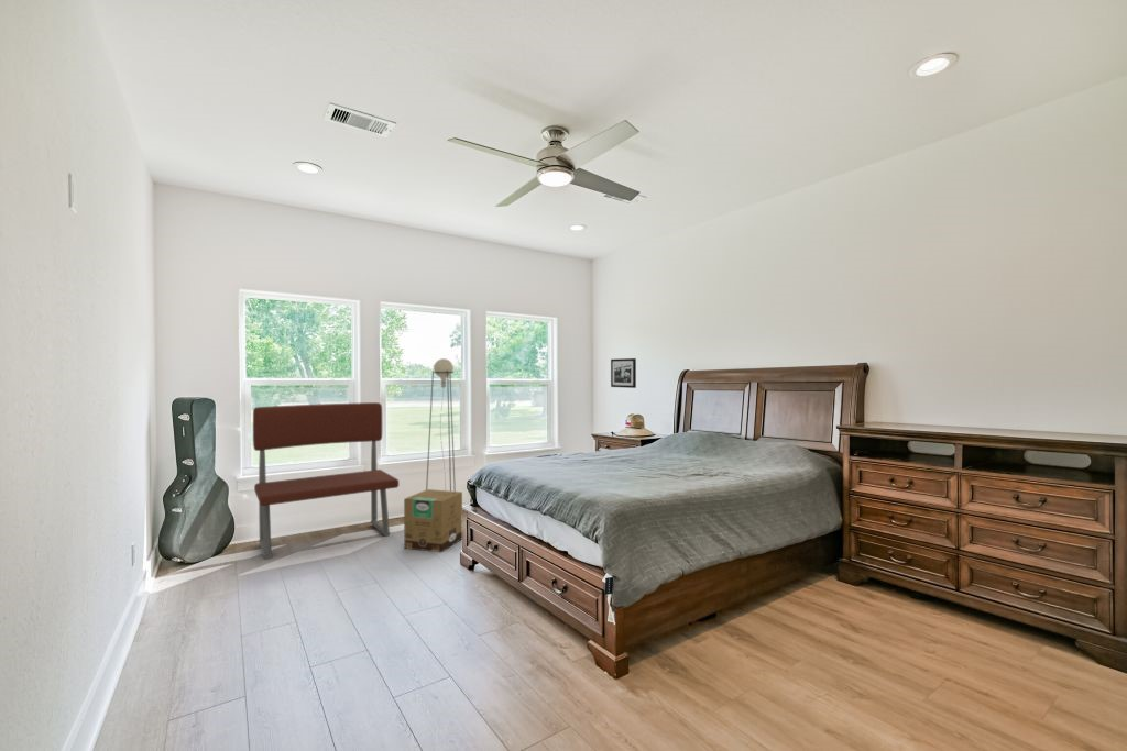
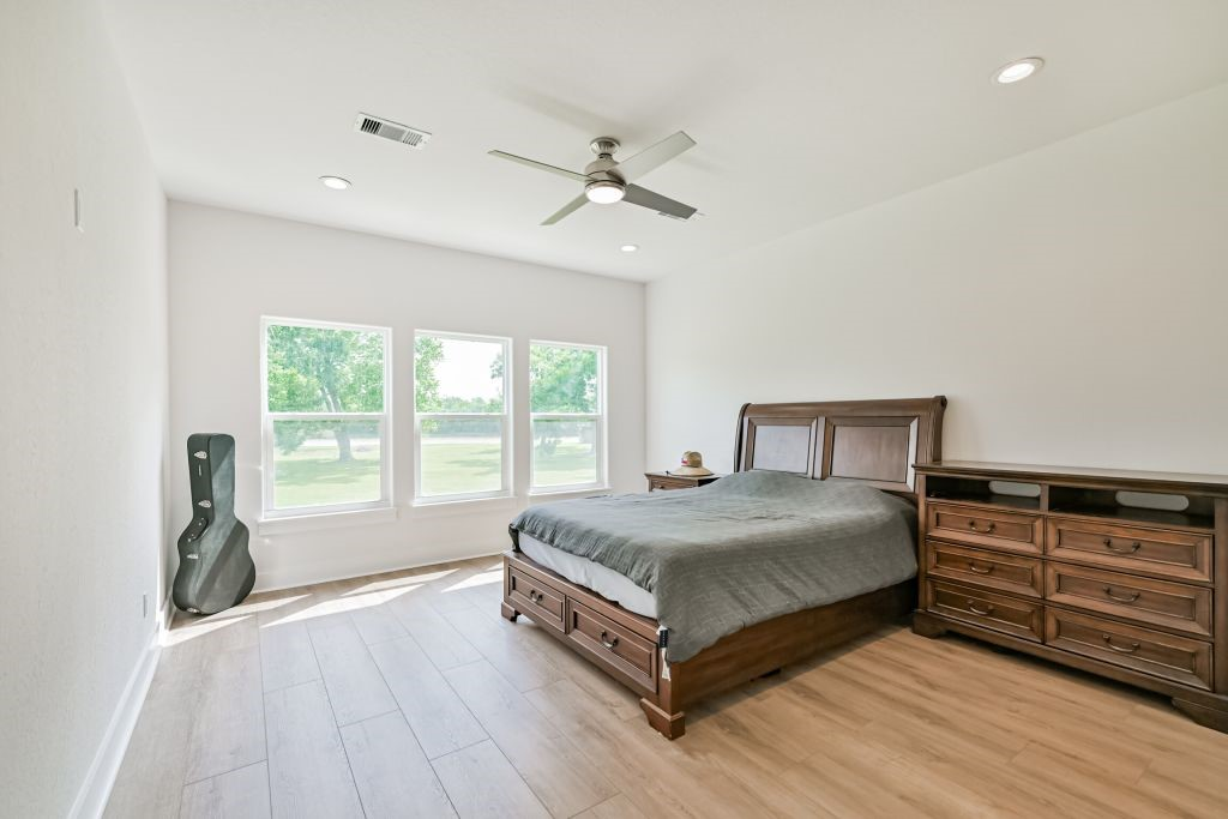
- bench (326, 475)
- picture frame (623, 373)
- cardboard box (434, 519)
- floor lamp (440, 437)
